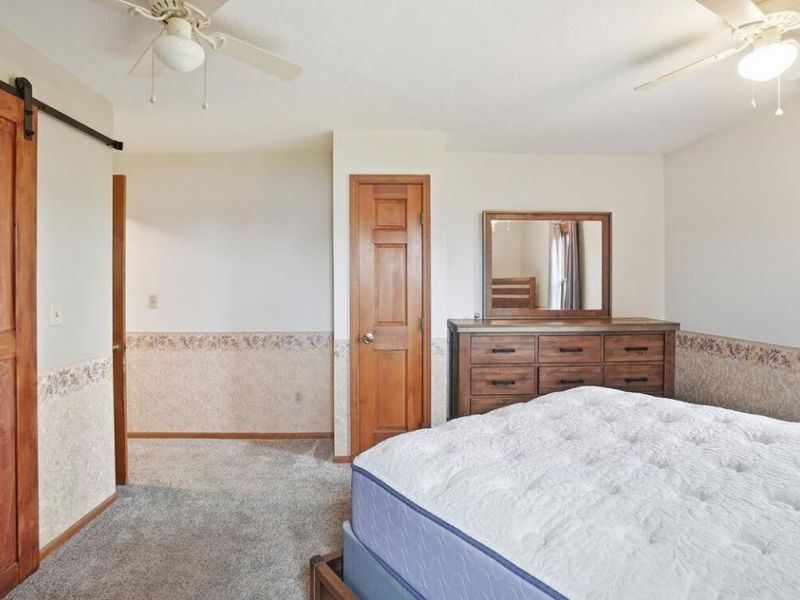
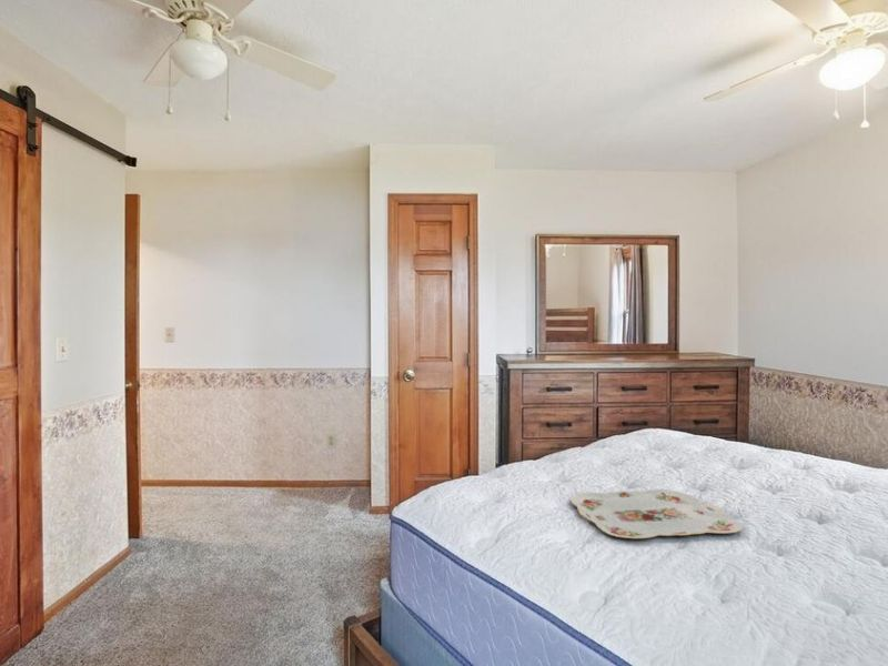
+ serving tray (649, 513)
